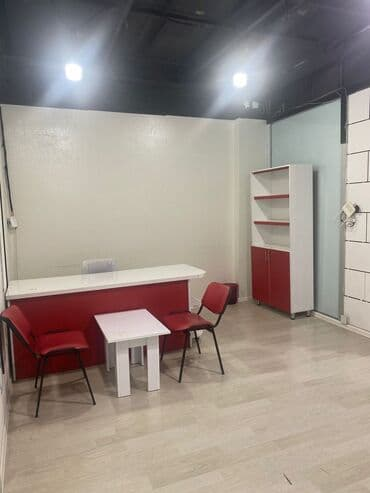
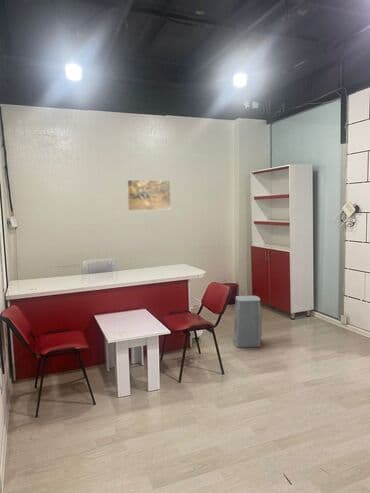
+ air purifier (247, 320)
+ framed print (149, 195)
